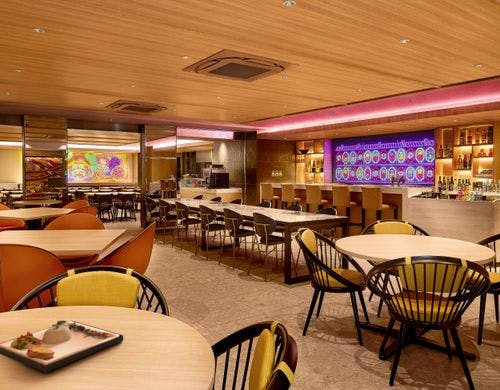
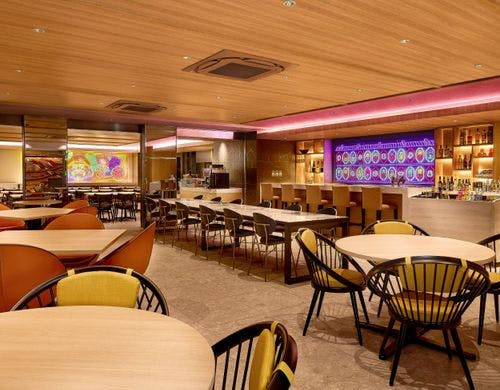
- dinner plate (60, 336)
